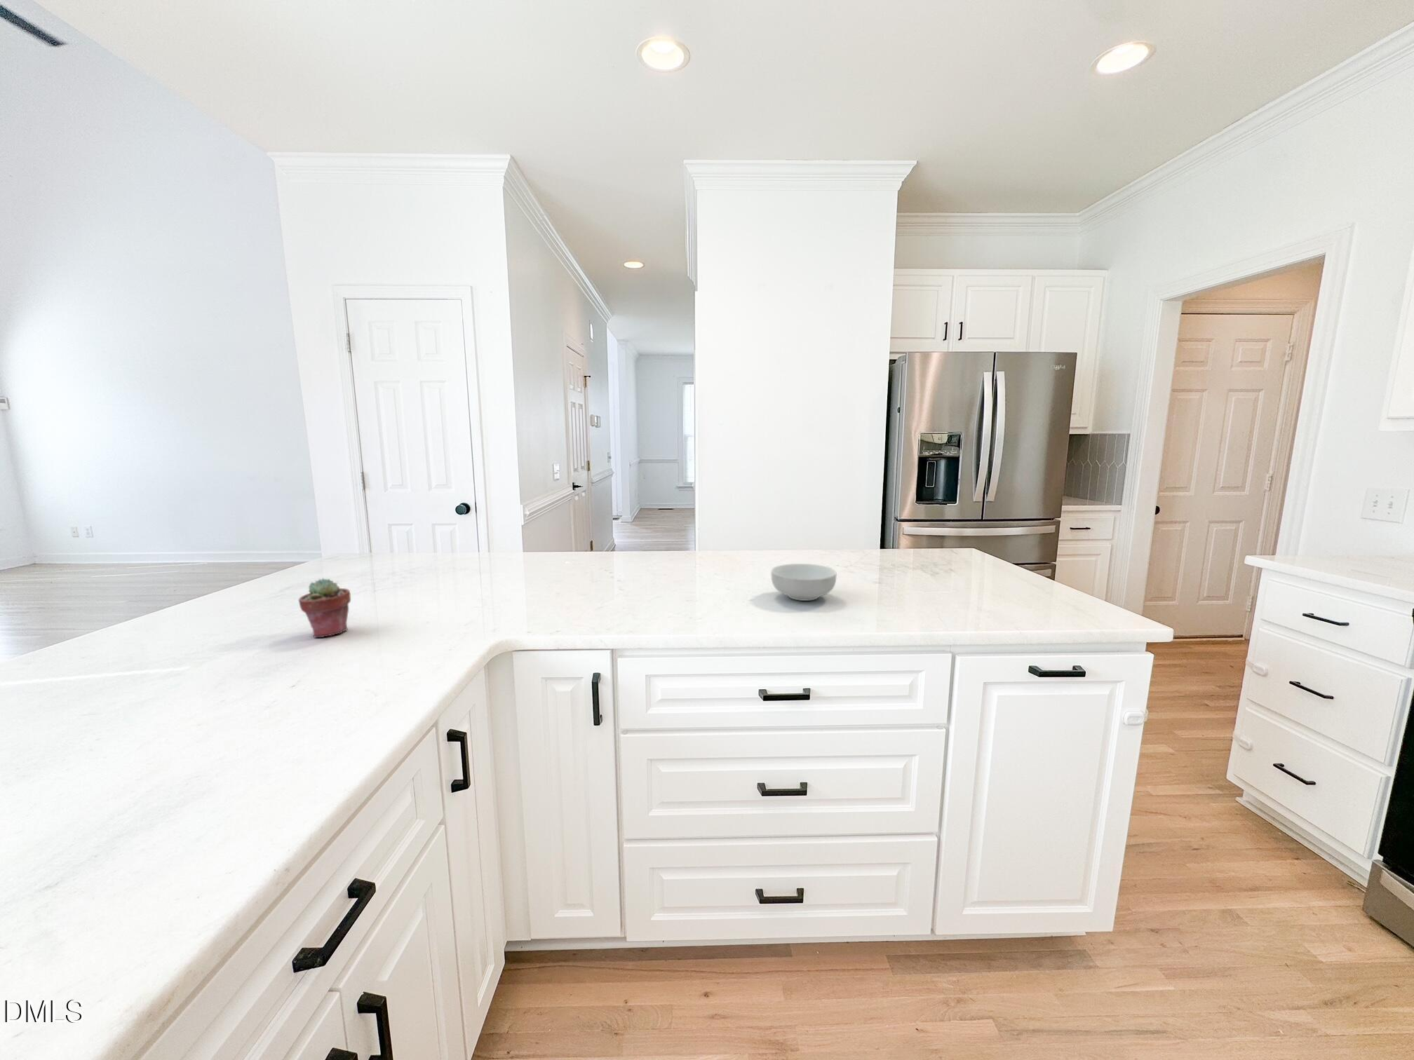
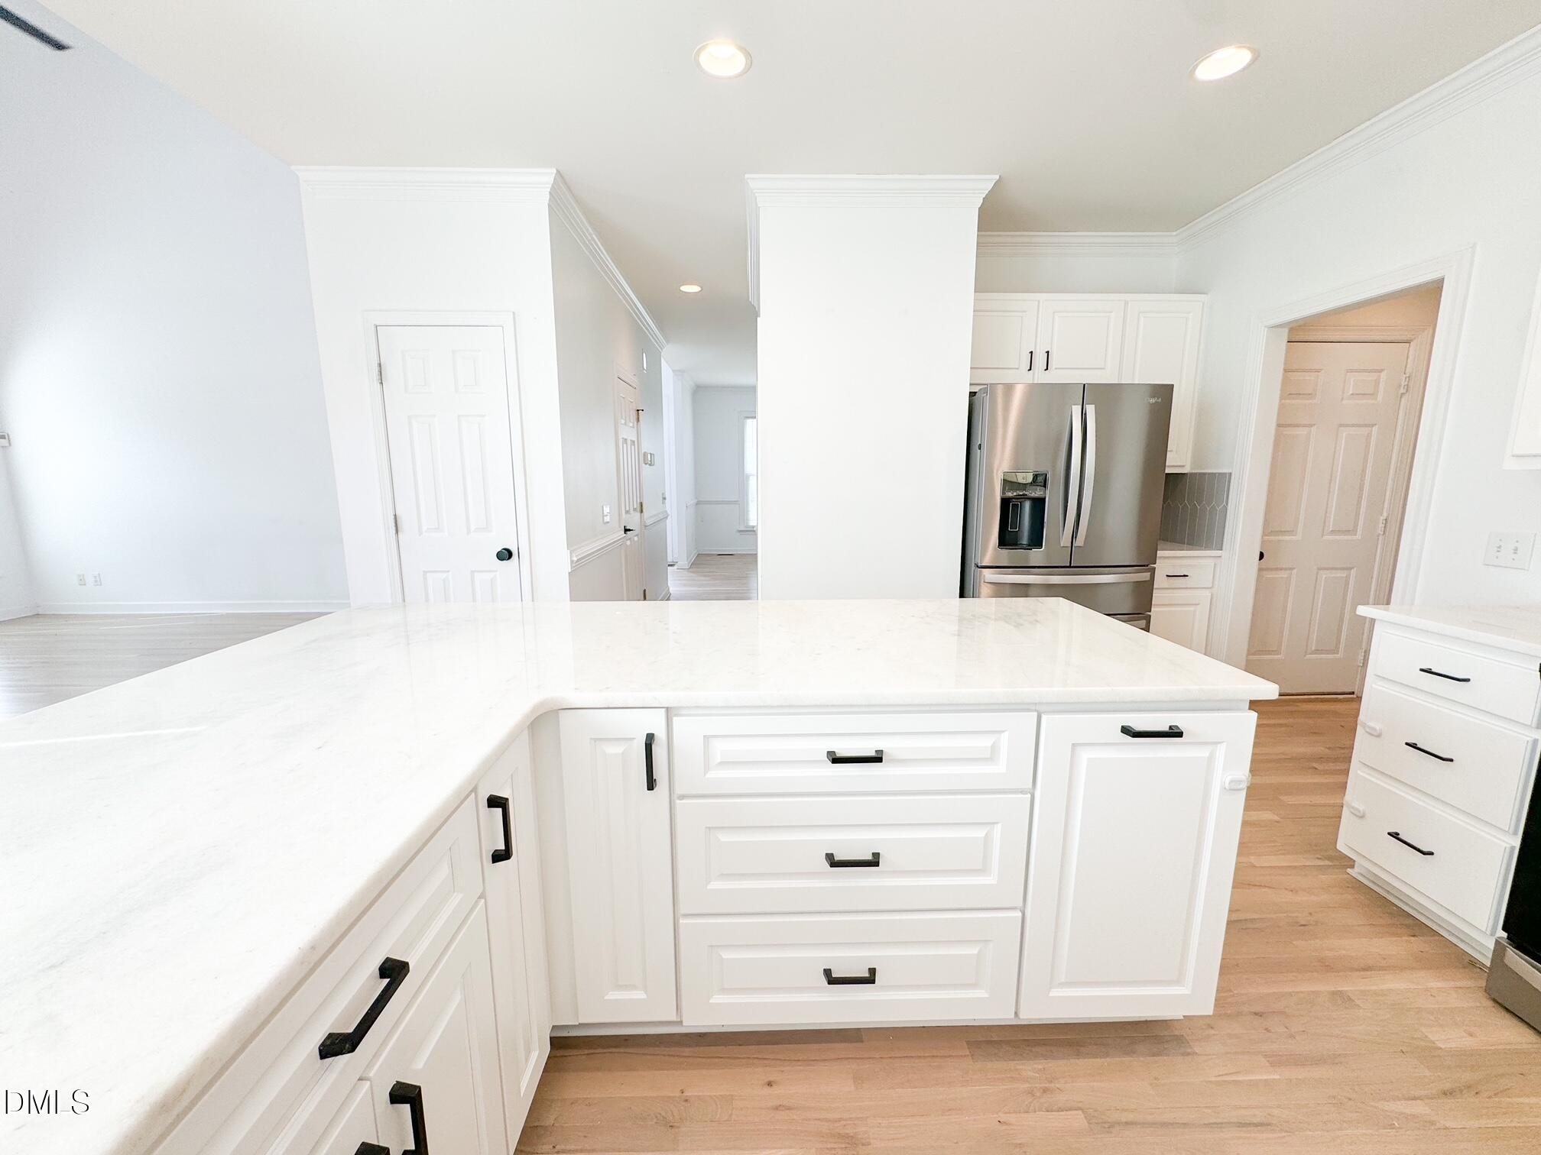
- potted succulent (326, 605)
- cereal bowl (803, 583)
